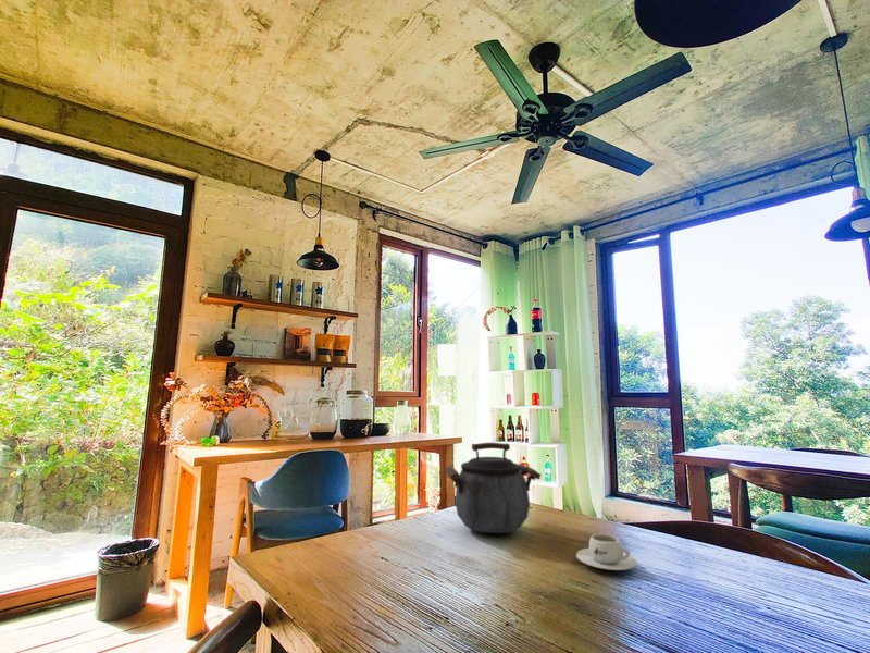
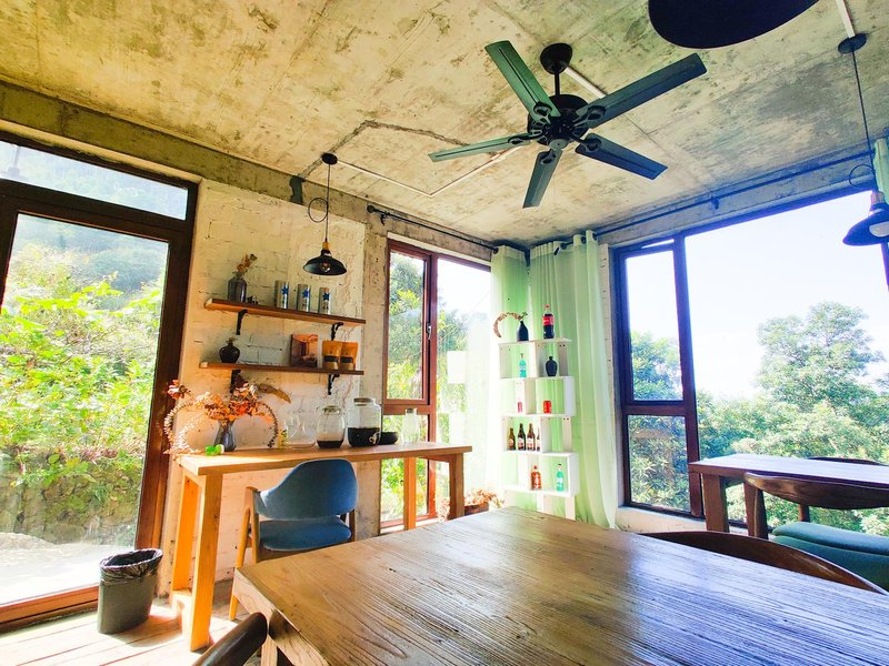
- kettle (490, 485)
- teacup (605, 551)
